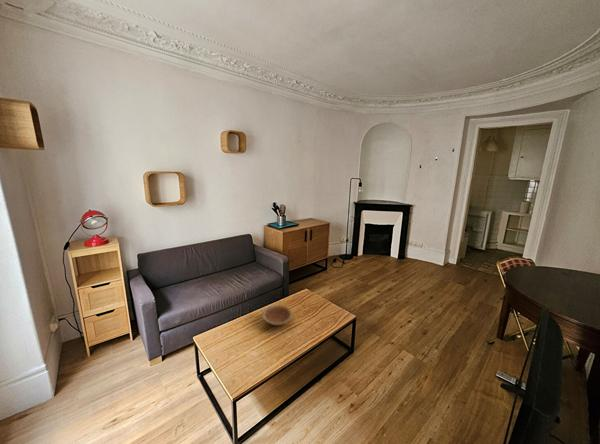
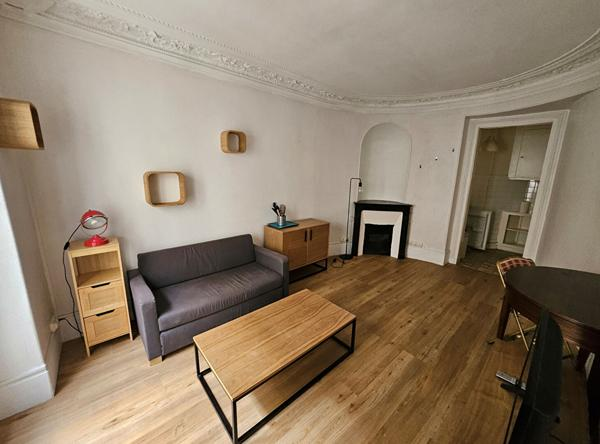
- bowl (277, 317)
